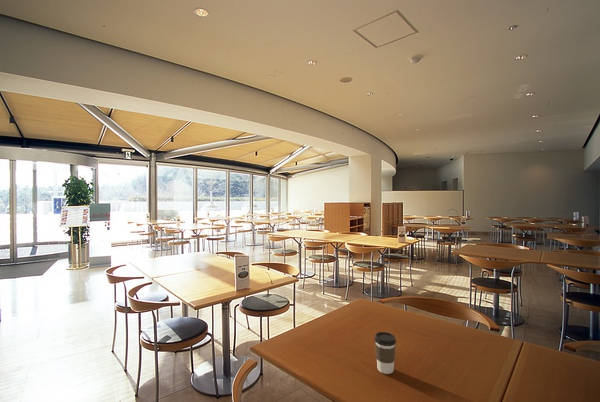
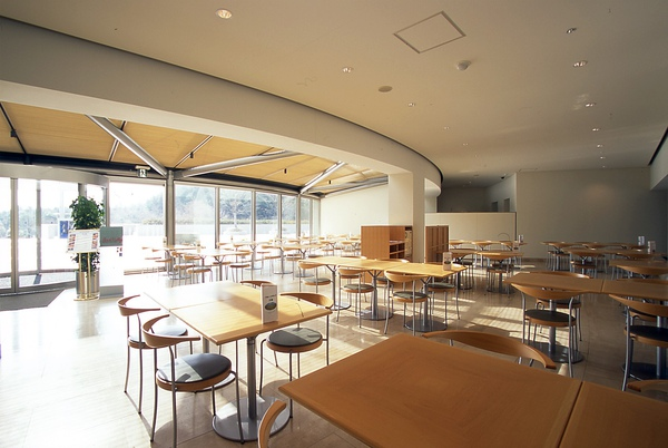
- coffee cup (385, 352)
